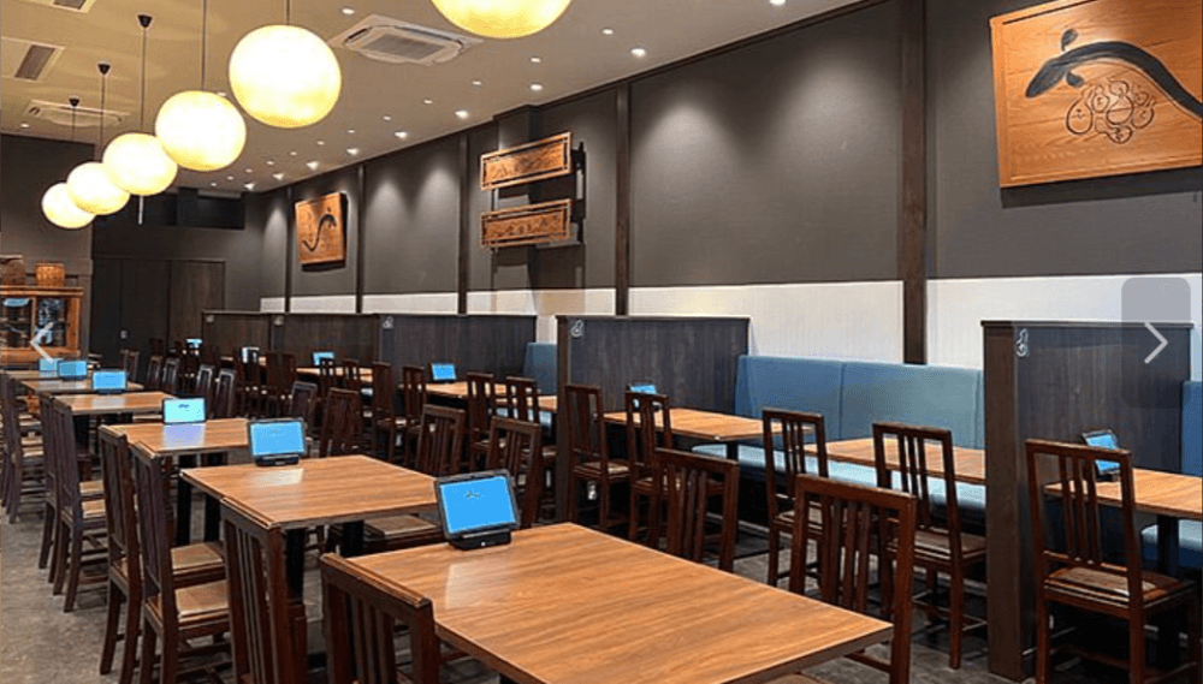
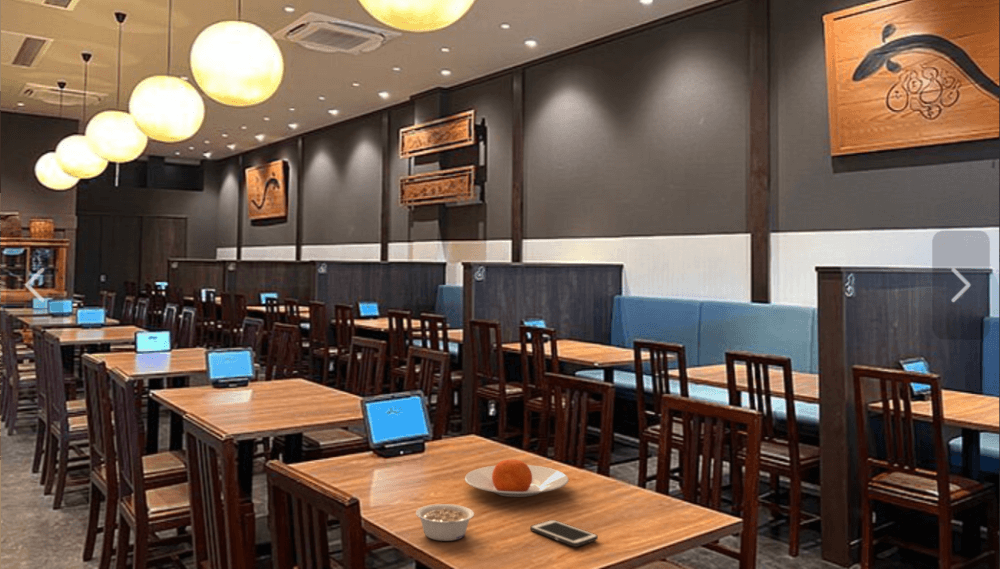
+ plate (516, 474)
+ cell phone (563, 532)
+ legume (446, 521)
